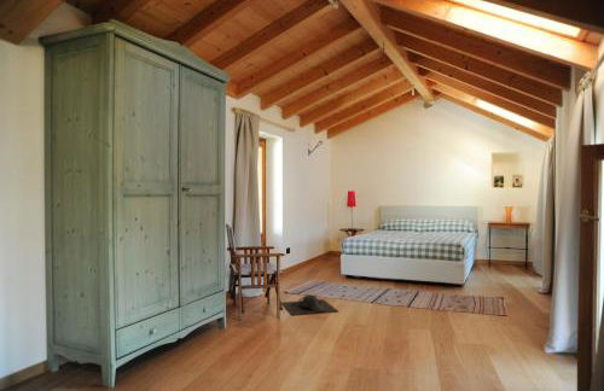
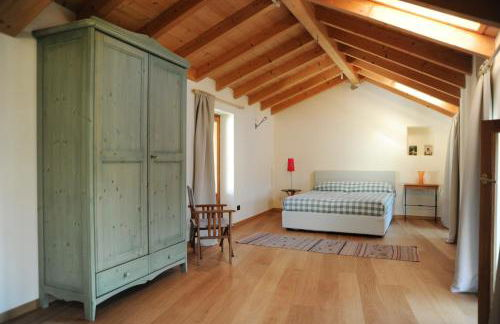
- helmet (308, 300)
